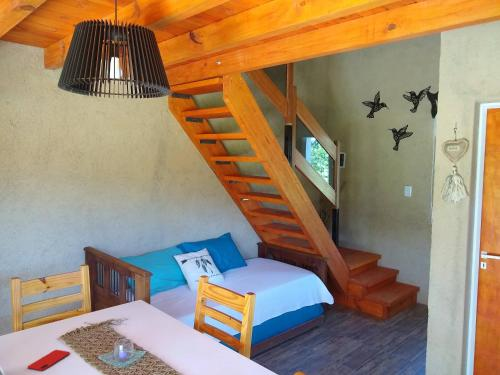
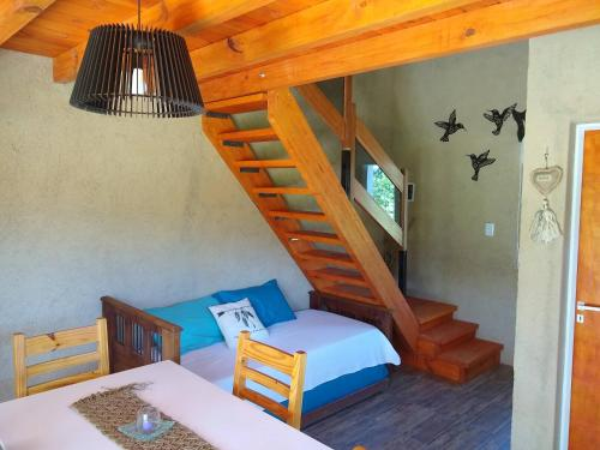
- smartphone (49, 359)
